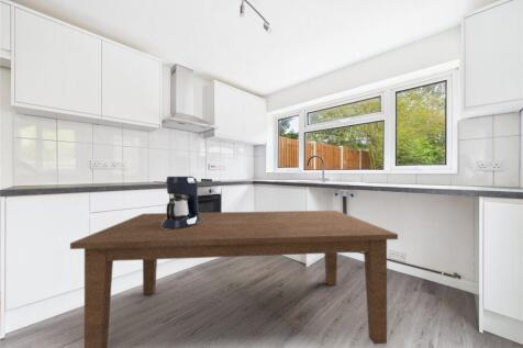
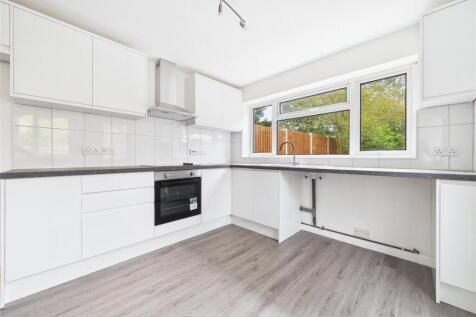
- coffee maker (181, 200)
- dining table (241, 256)
